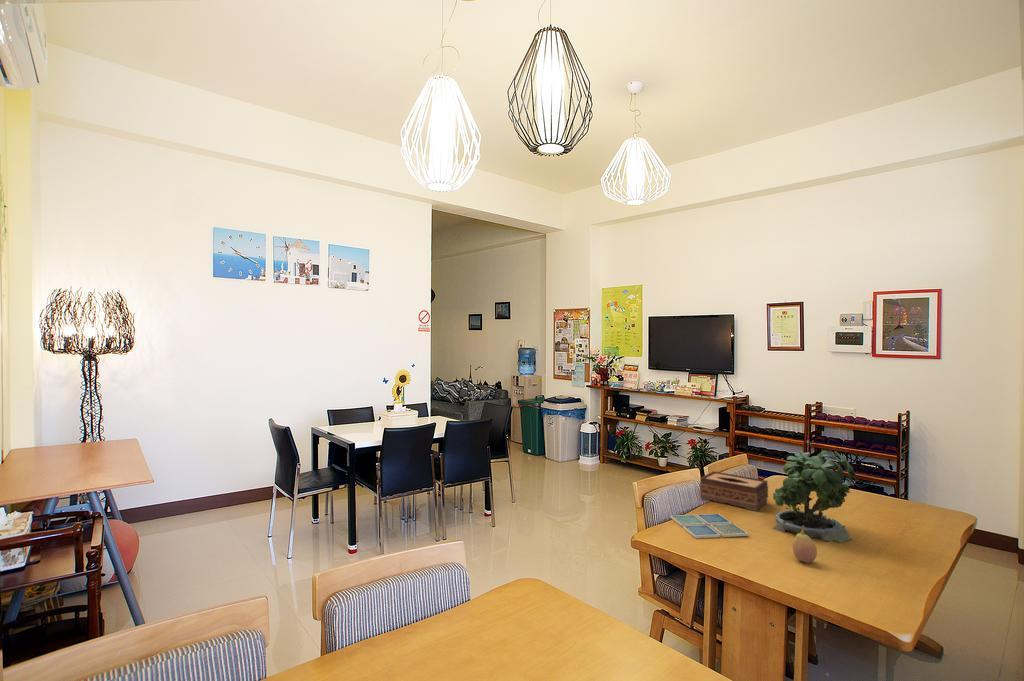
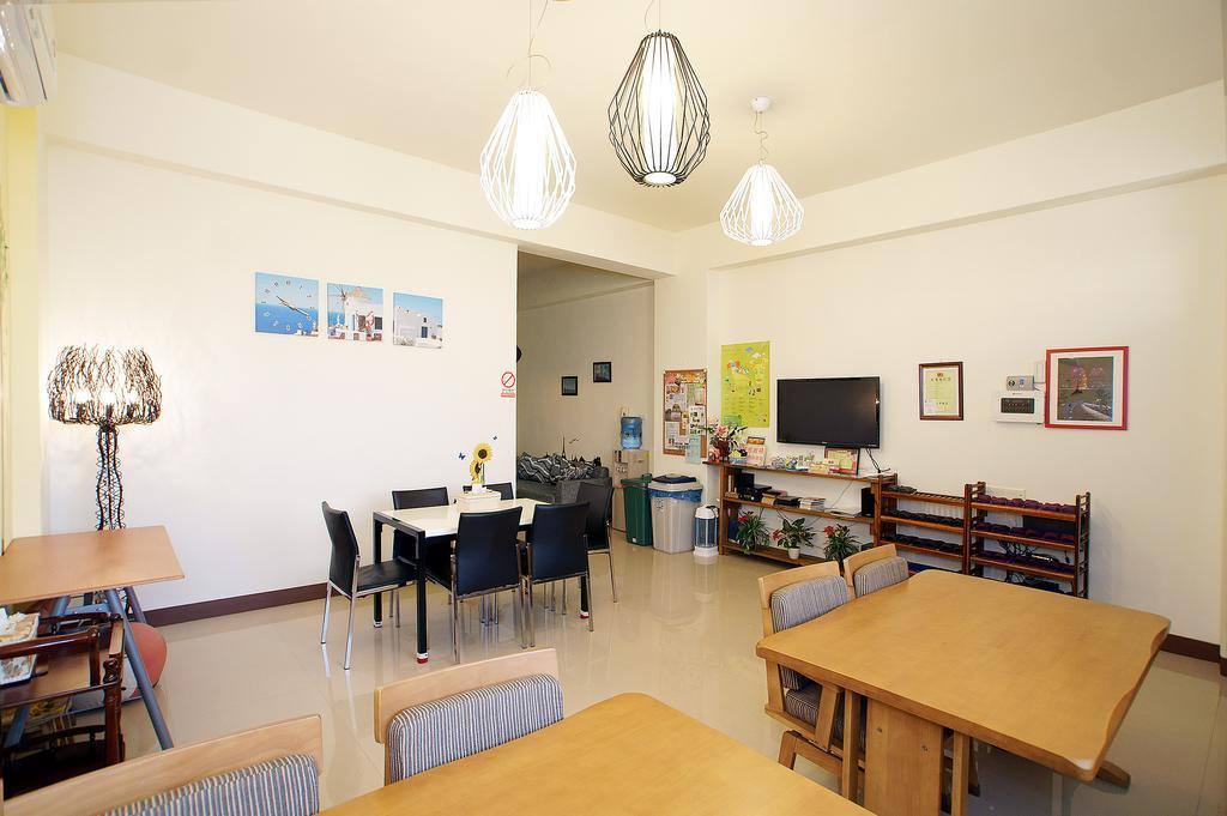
- drink coaster (707, 525)
- tissue box (733, 489)
- fruit (804, 543)
- potted plant (812, 486)
